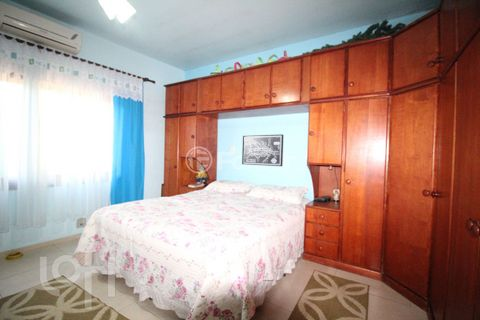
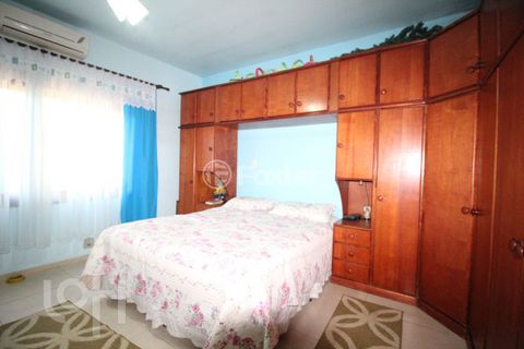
- wall art (261, 150)
